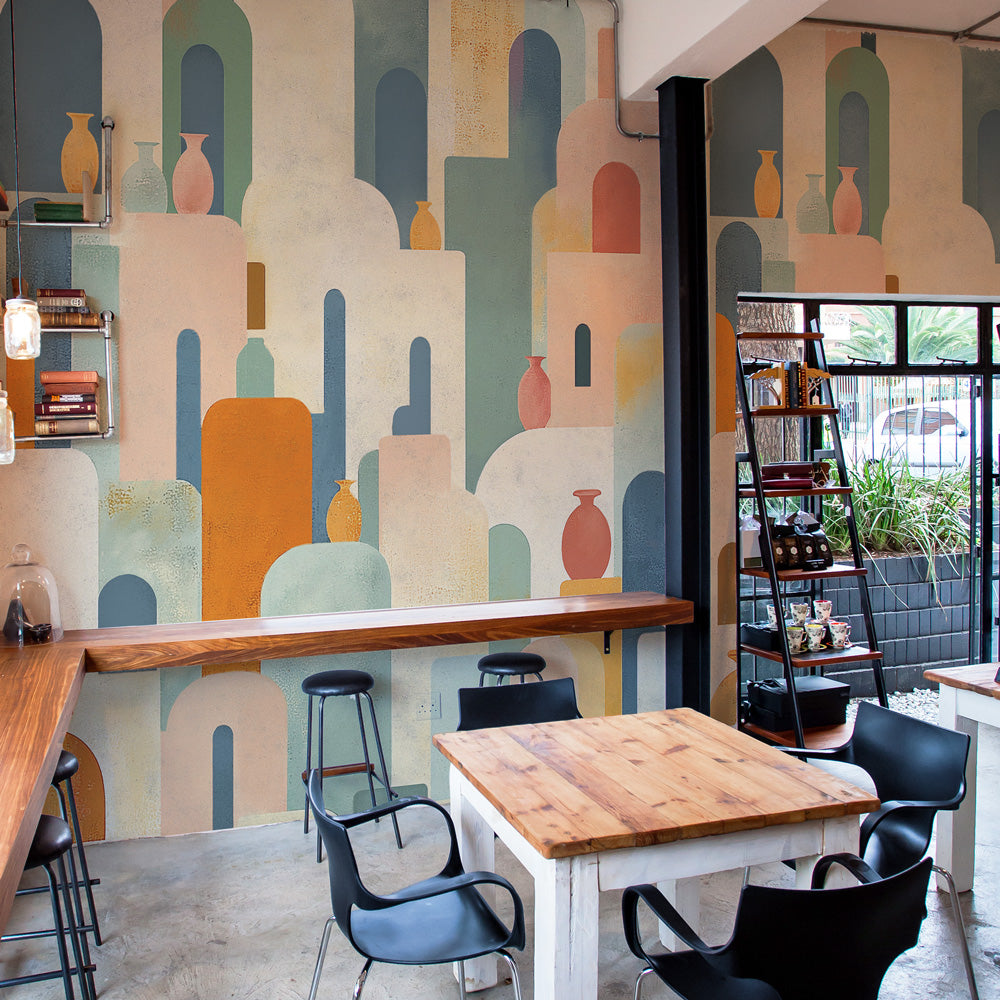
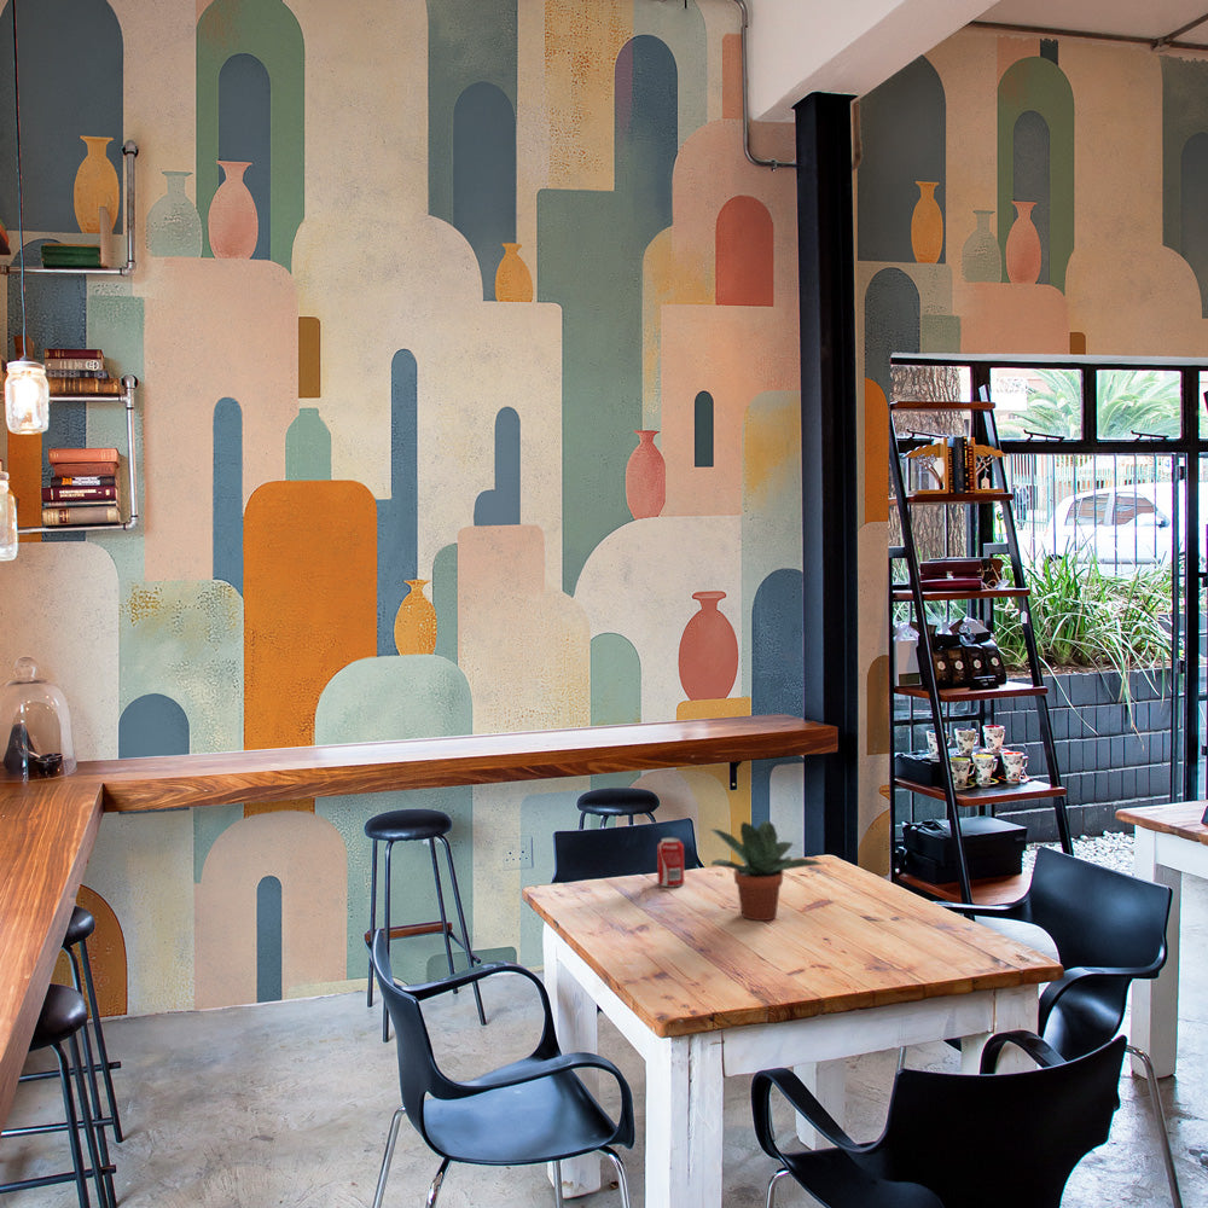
+ beverage can (670, 861)
+ potted plant (760, 865)
